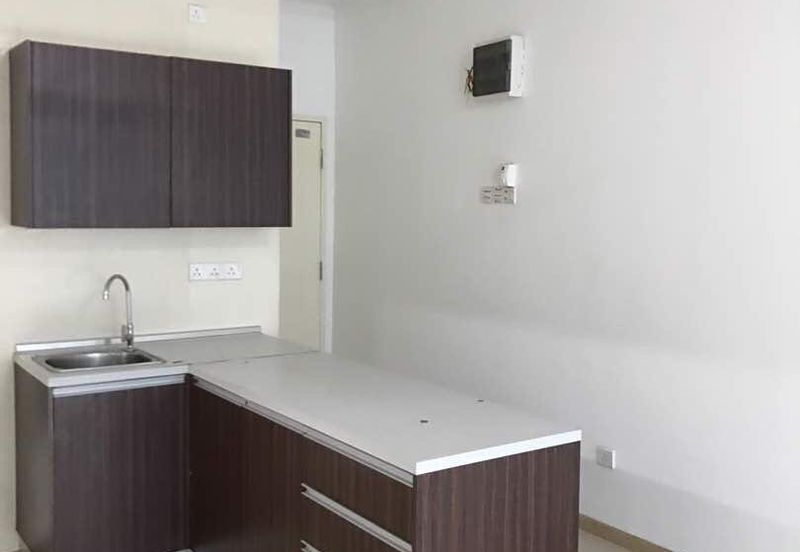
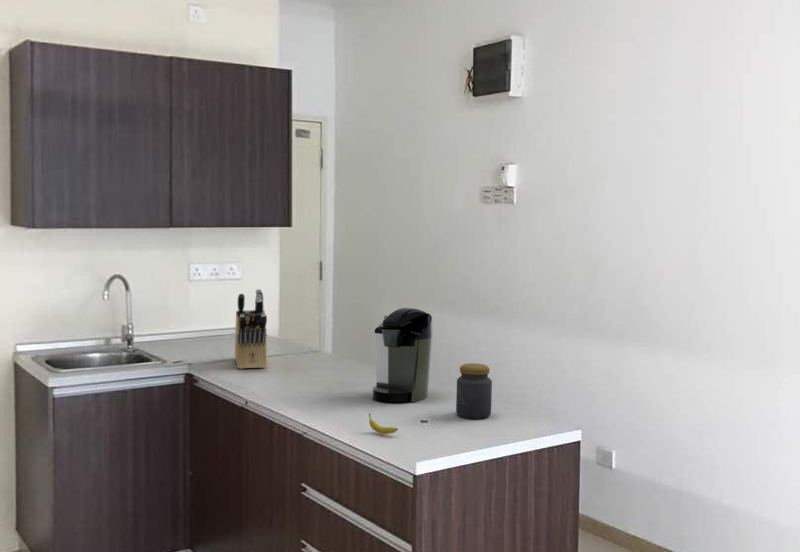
+ fruit (381, 426)
+ knife block (250, 326)
+ jar (474, 390)
+ coffee maker (392, 350)
